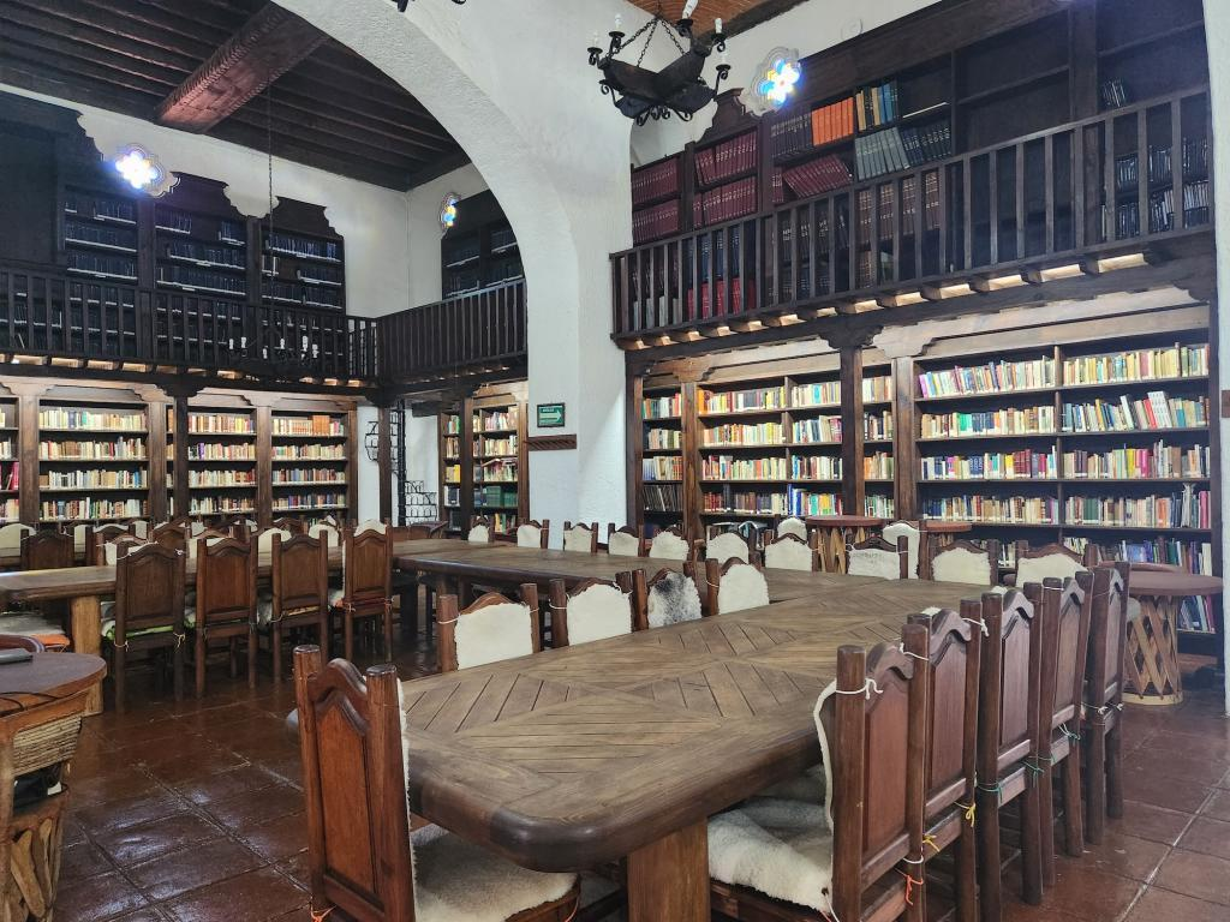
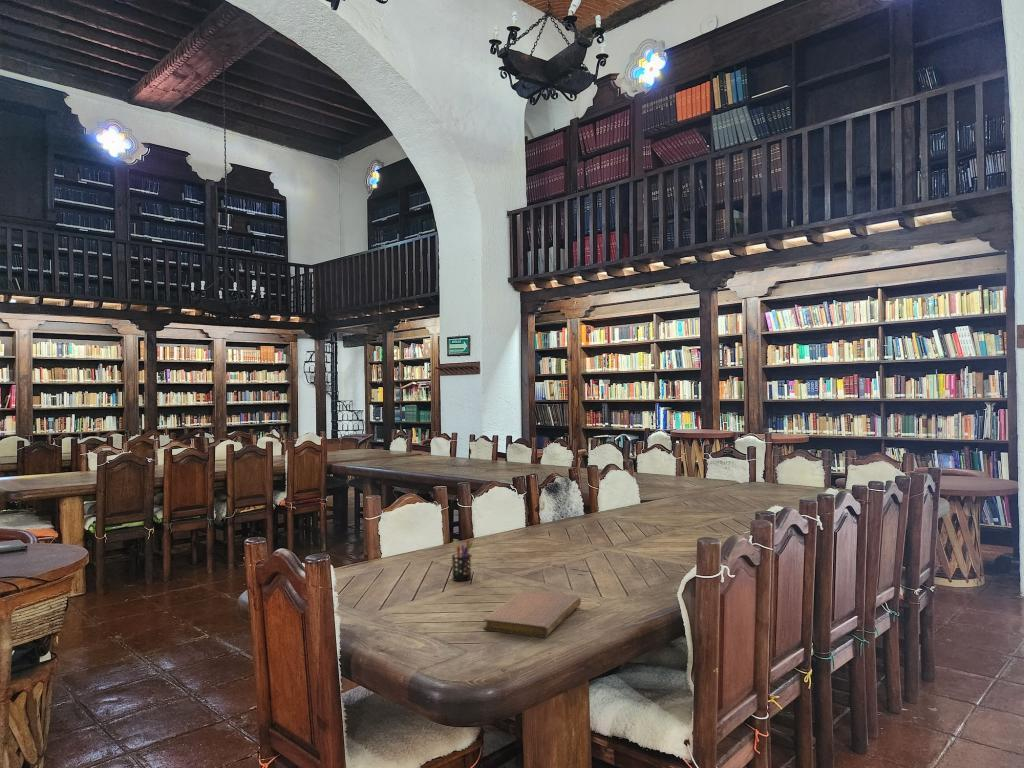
+ notebook (534, 611)
+ pen holder (463, 558)
